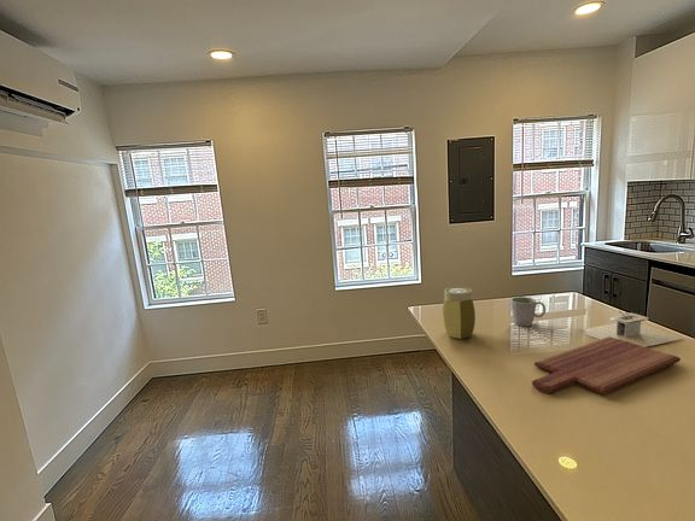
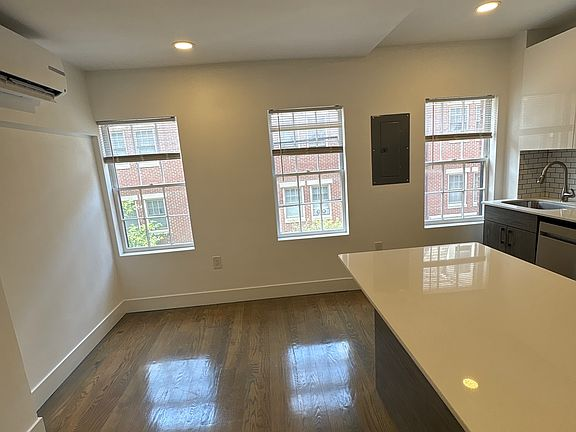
- cutting board (594, 365)
- jar (459, 311)
- mug (527, 311)
- utensil holder (629, 322)
